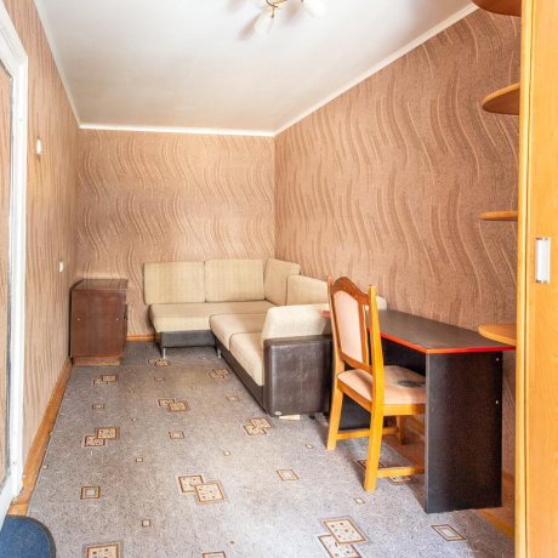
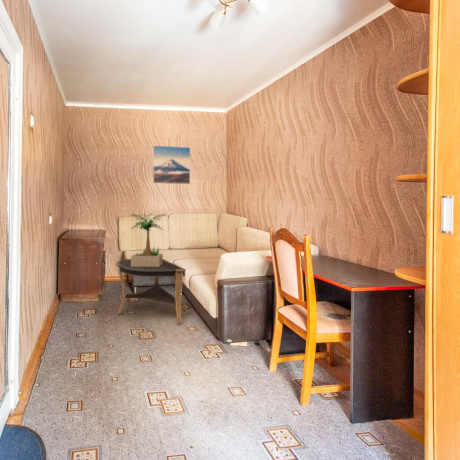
+ coffee table (146, 290)
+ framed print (171, 165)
+ potted plant (148, 238)
